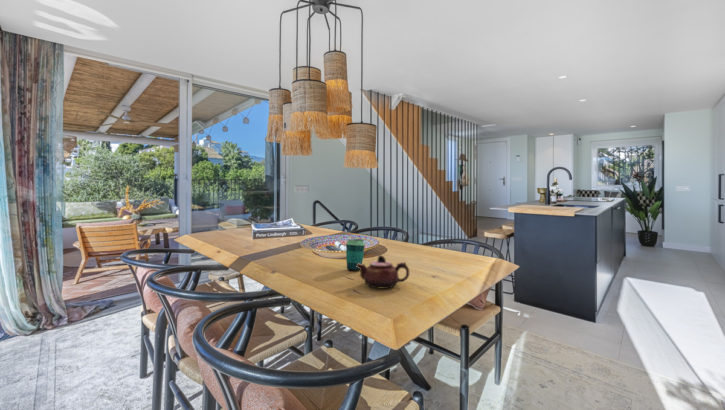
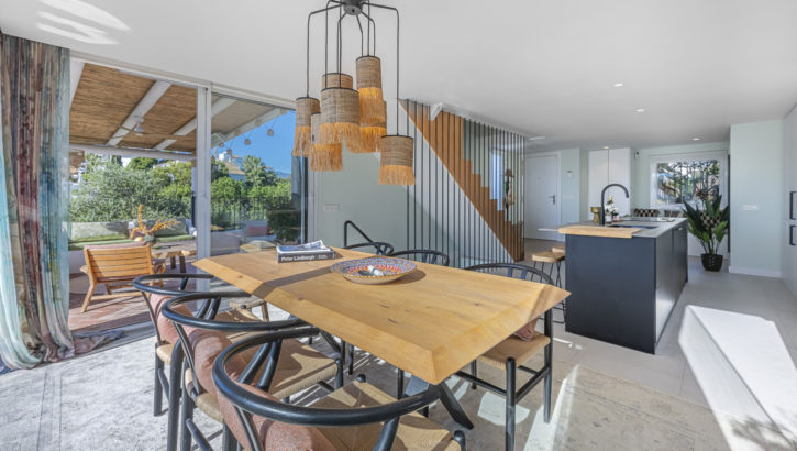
- cup (355, 254)
- teapot (382, 270)
